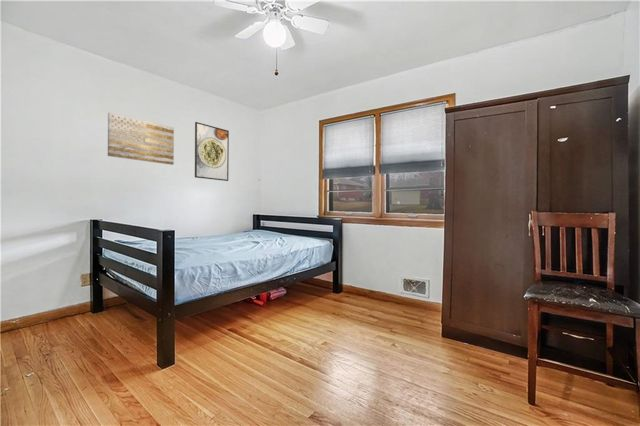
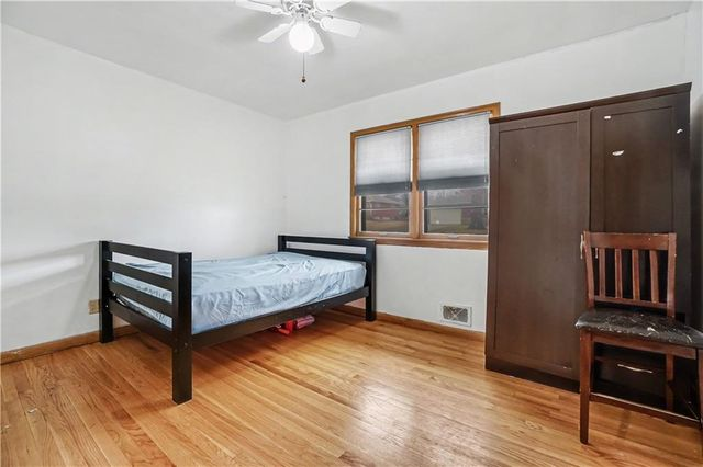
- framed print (212, 152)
- wall art (143, 140)
